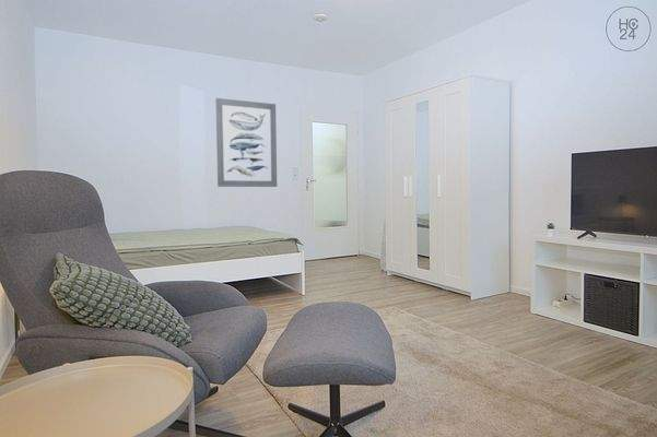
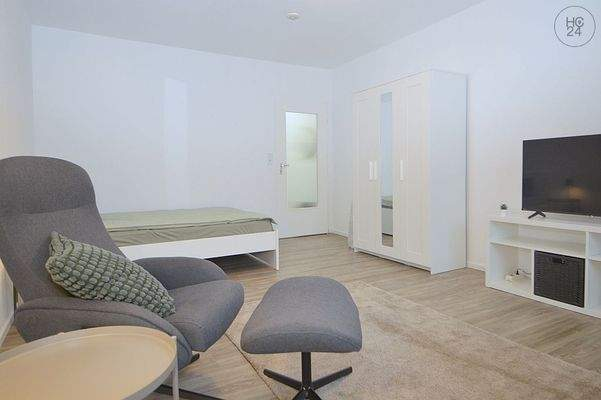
- wall art (247, 144)
